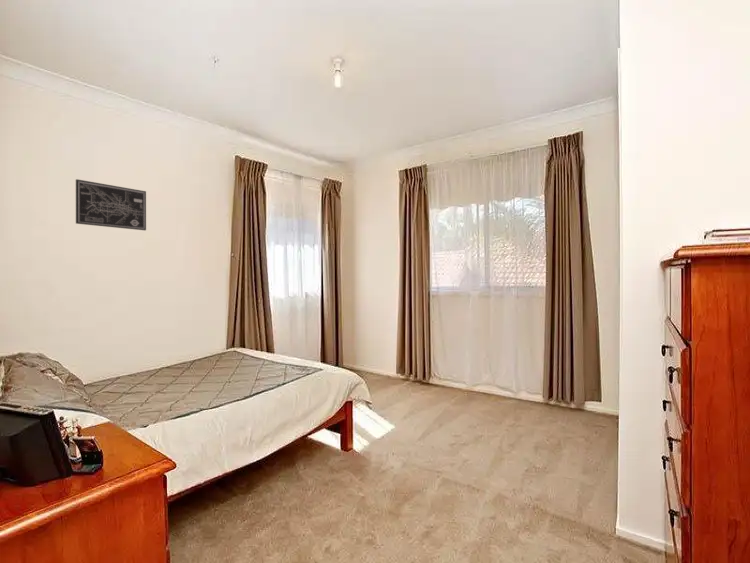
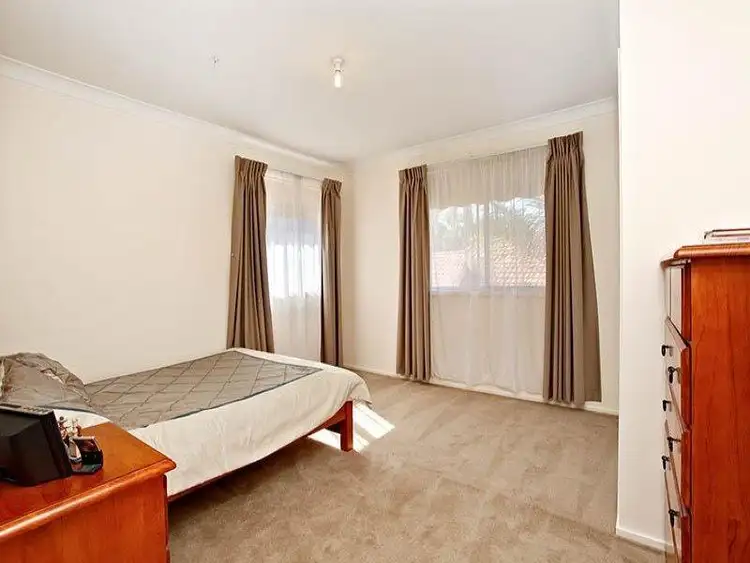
- wall art (113, 206)
